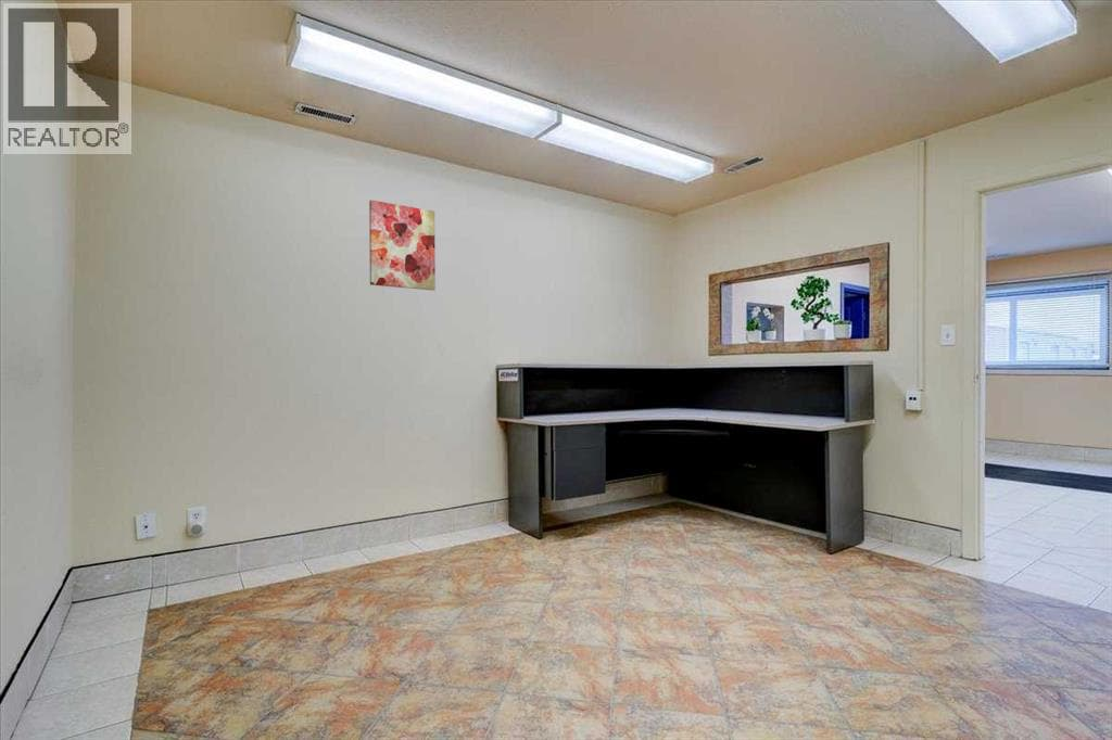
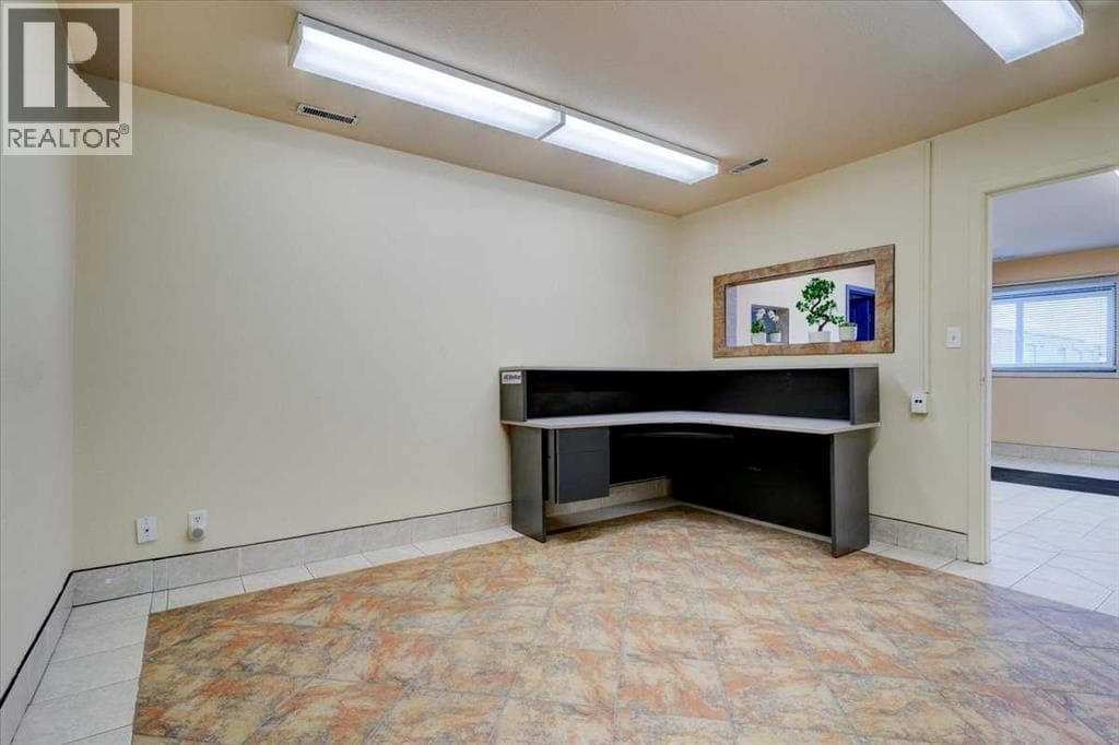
- wall art (403, 246)
